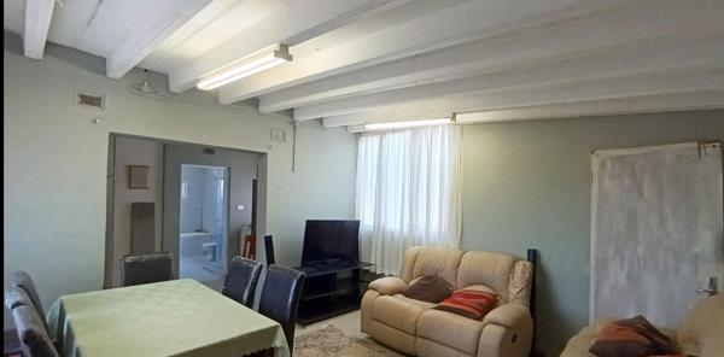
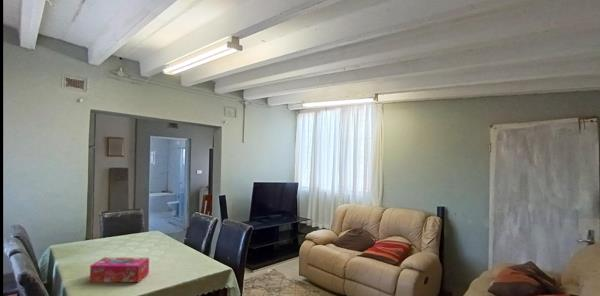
+ tissue box (120, 269)
